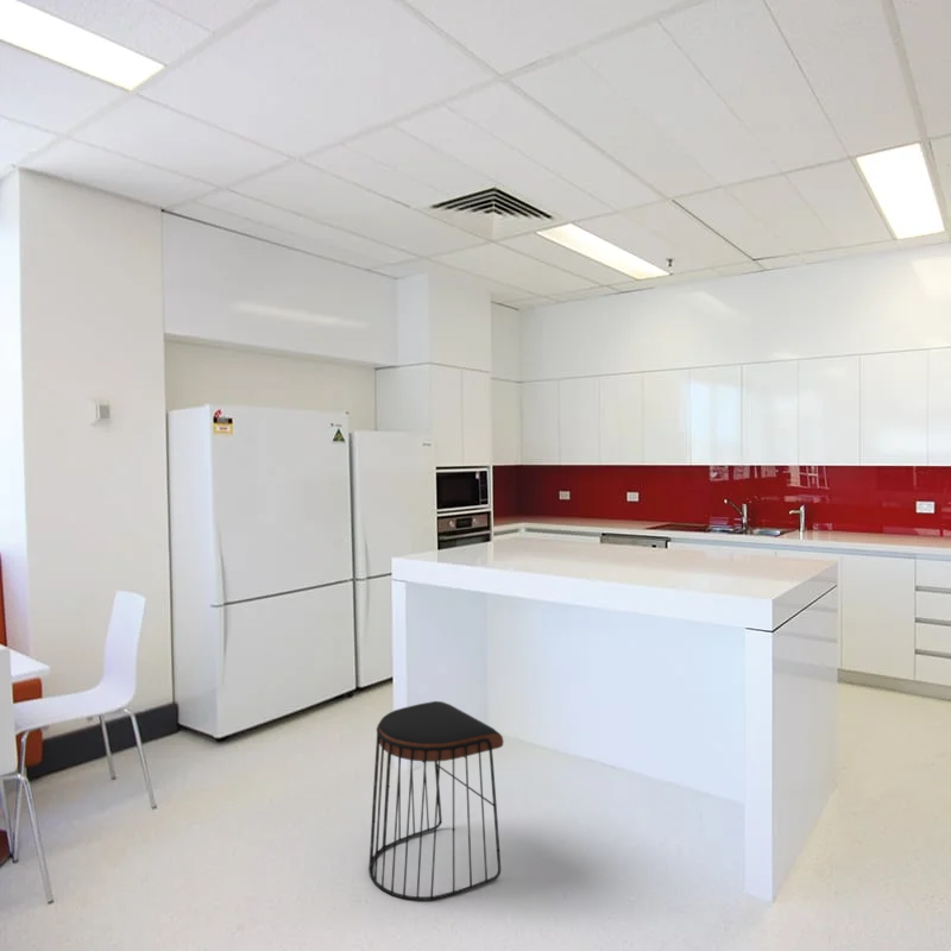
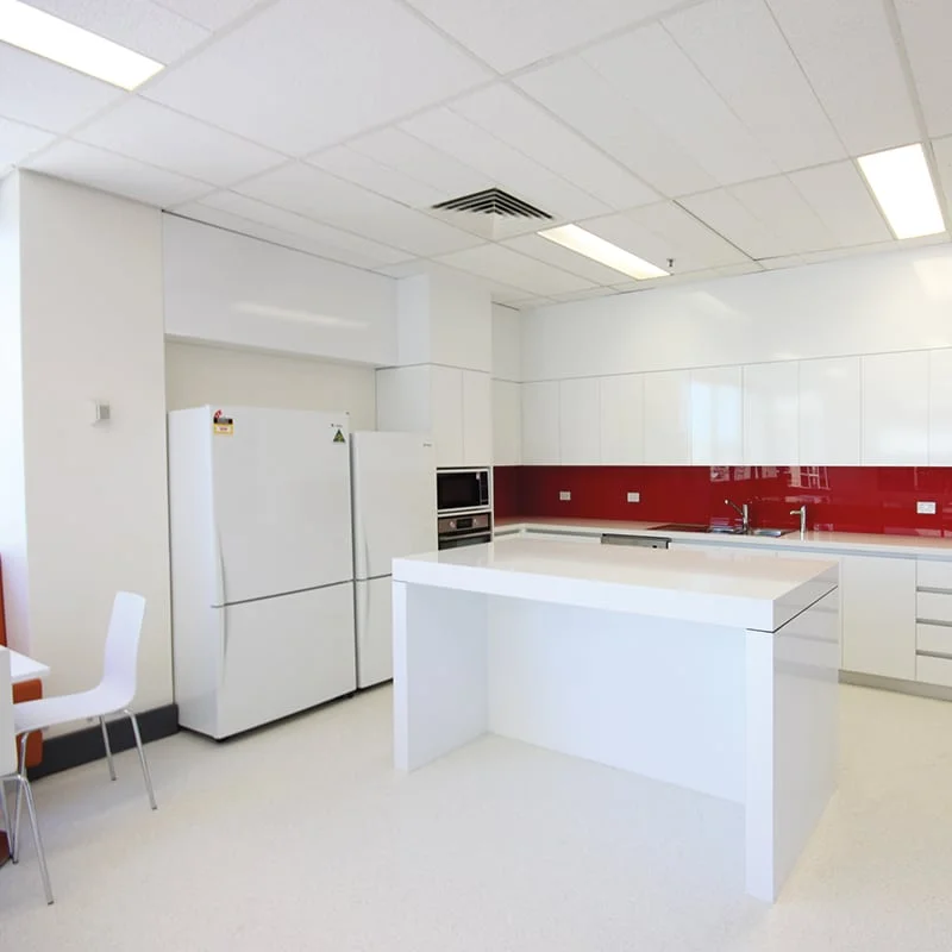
- stool (426, 793)
